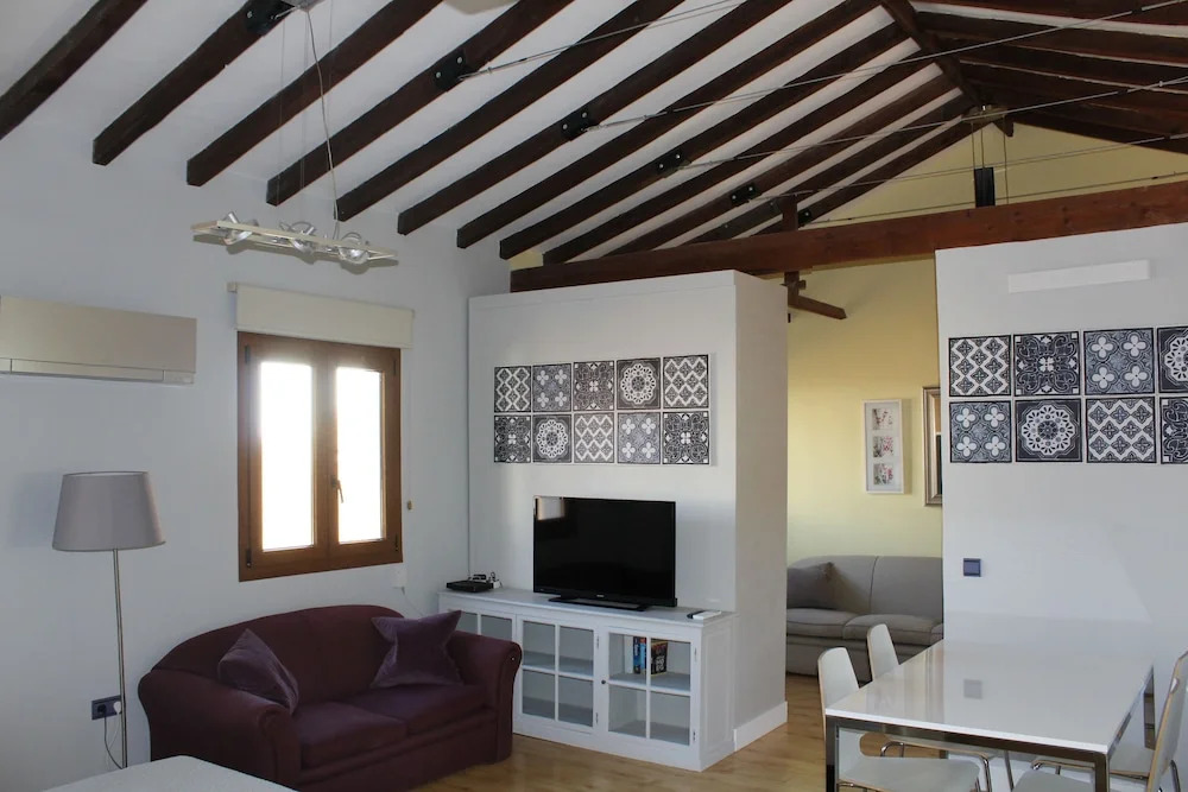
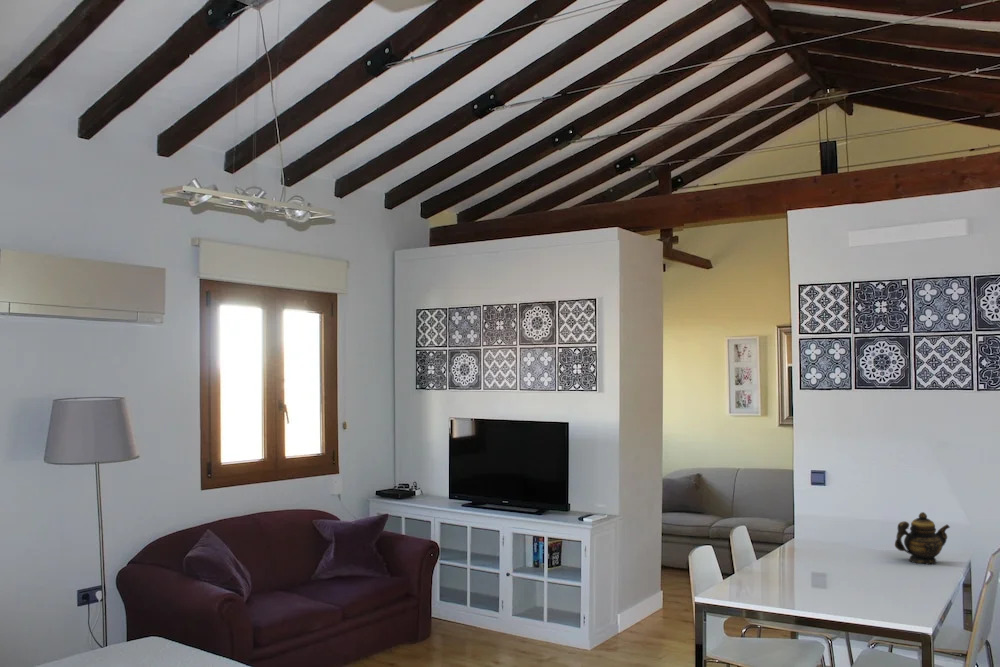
+ teapot (921, 536)
